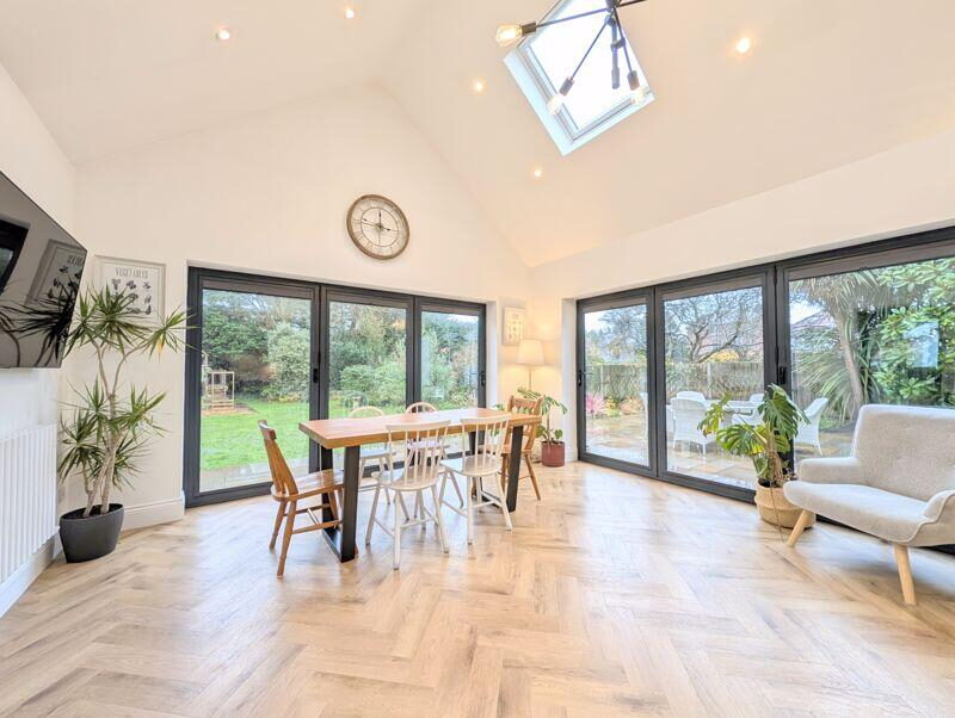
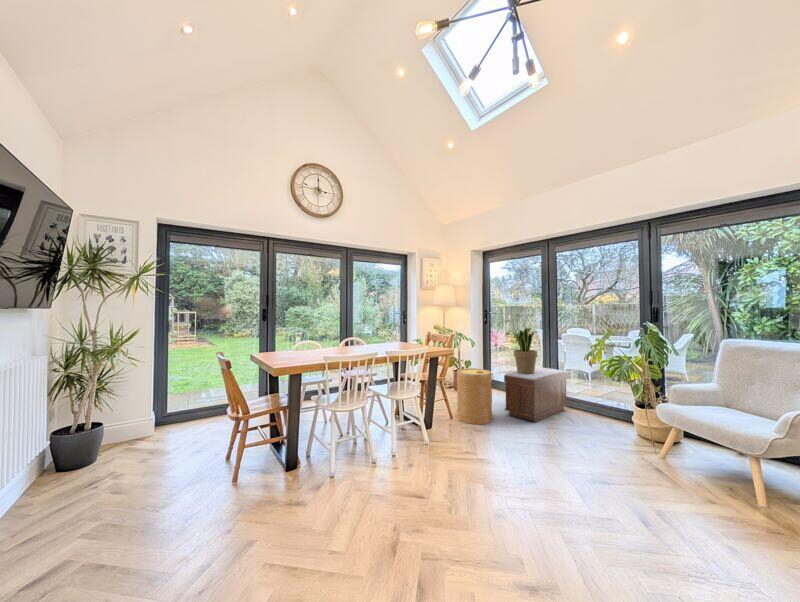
+ bench (536, 391)
+ potted plant (524, 349)
+ basket (474, 394)
